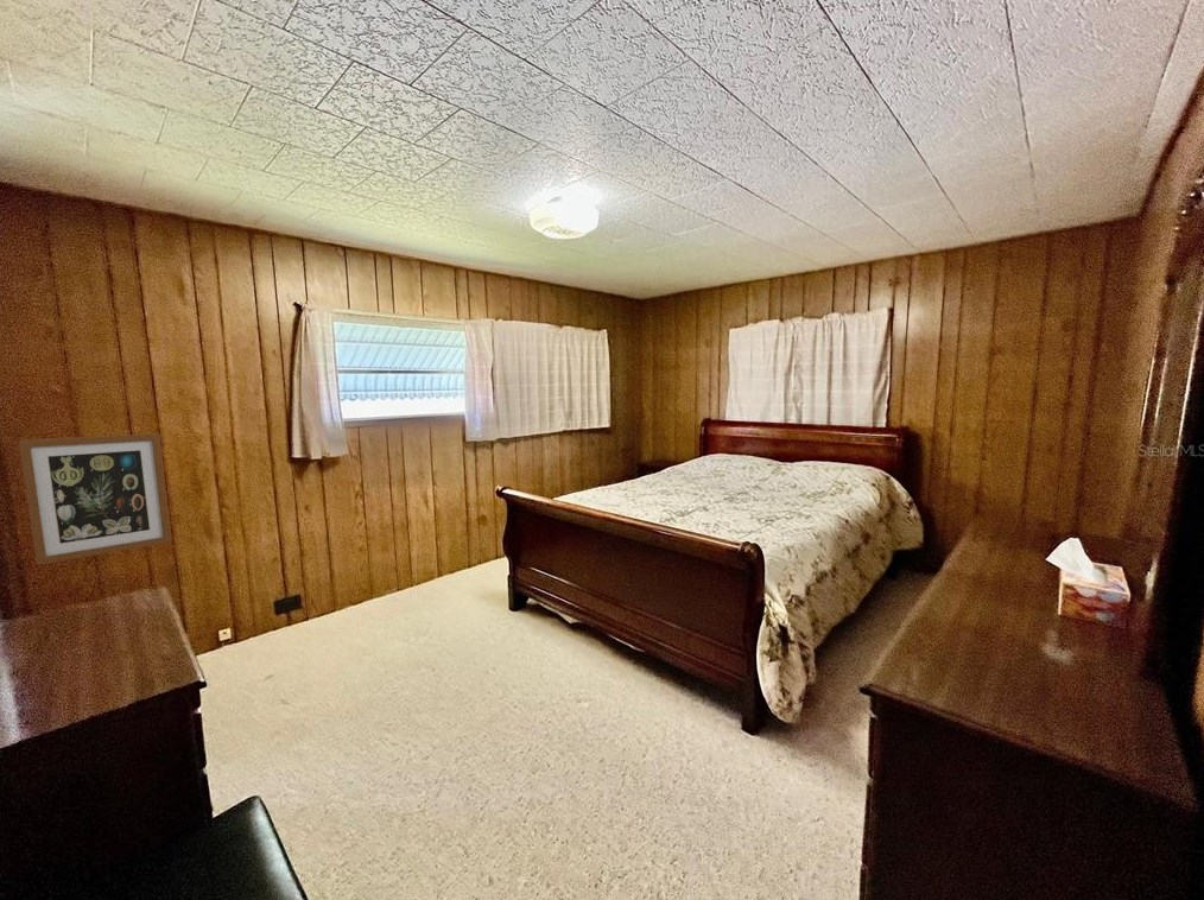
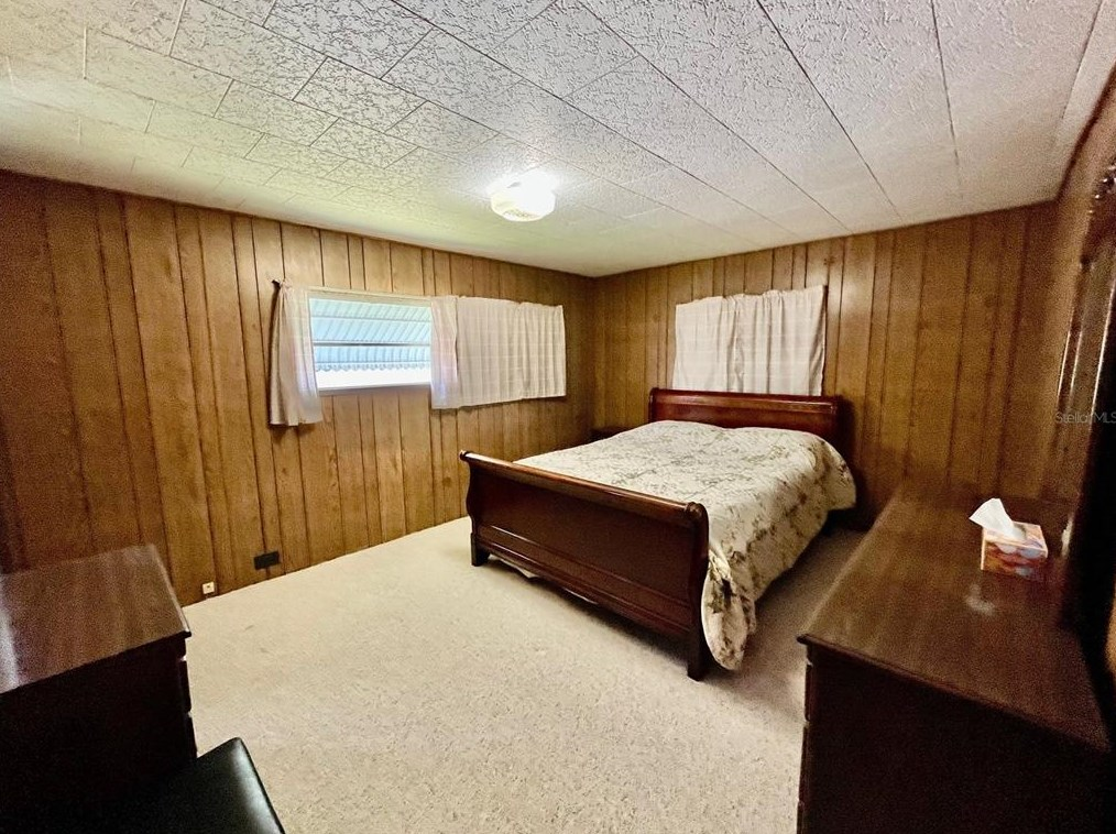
- wall art (101, 495)
